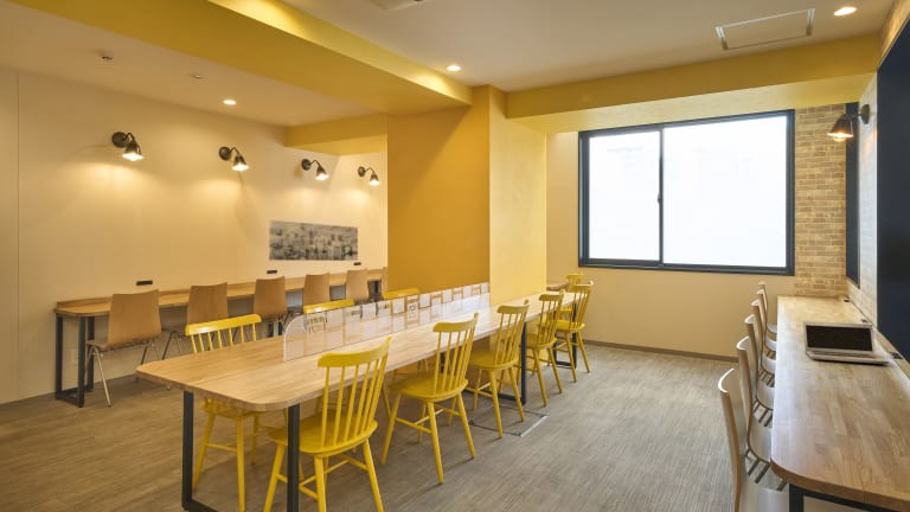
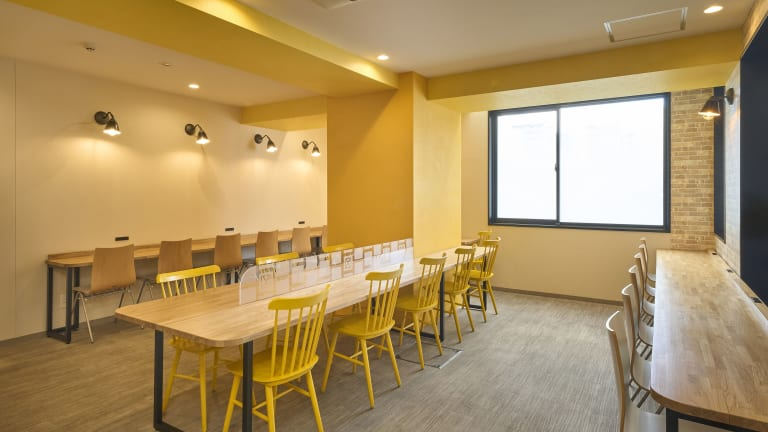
- wall art (316, 242)
- laptop (842, 341)
